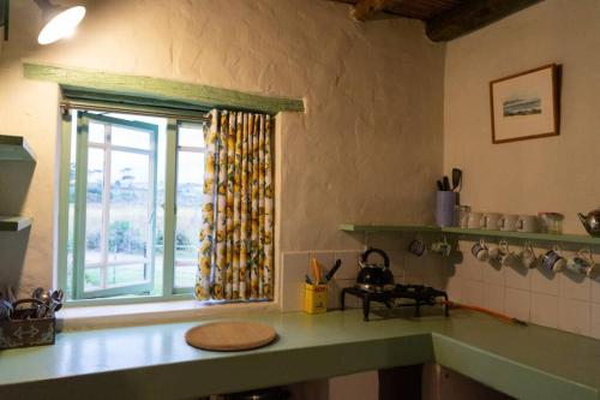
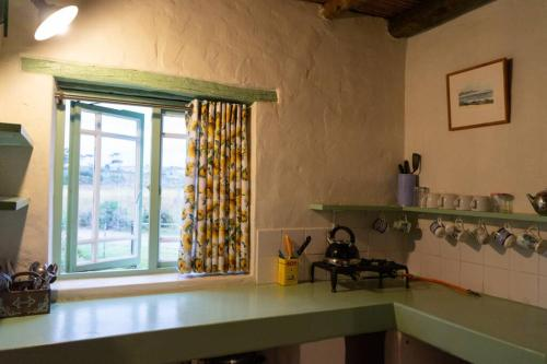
- cutting board (230, 334)
